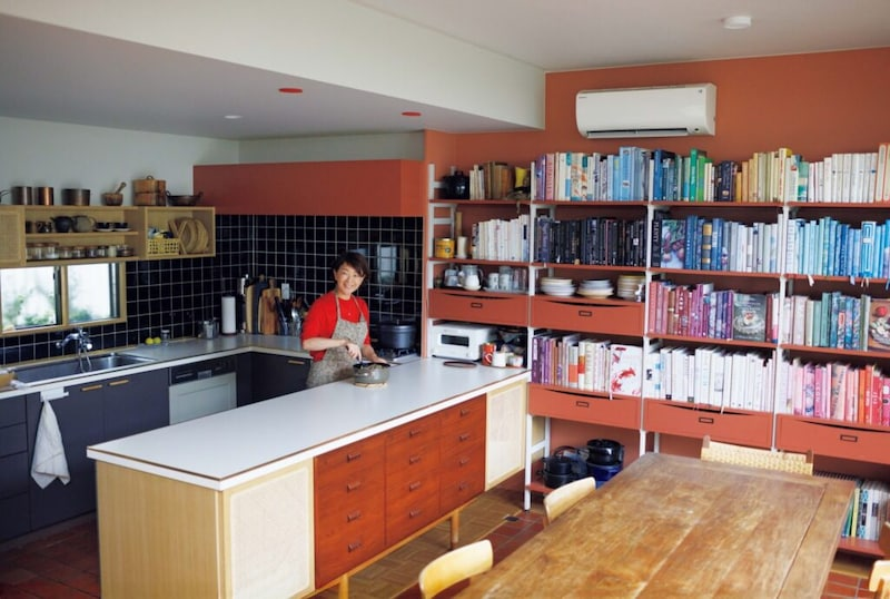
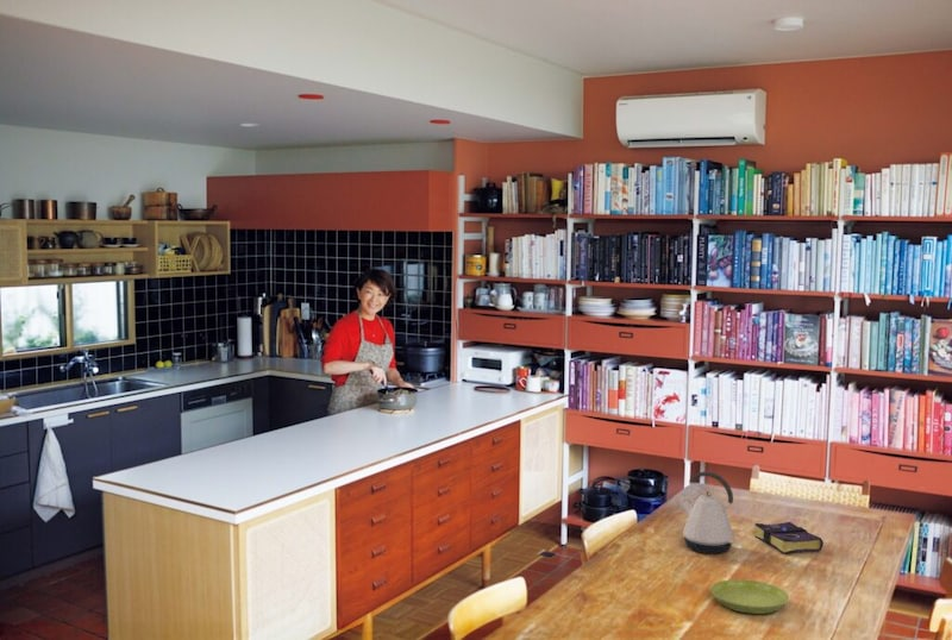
+ saucer (749, 597)
+ book (788, 537)
+ kettle (707, 509)
